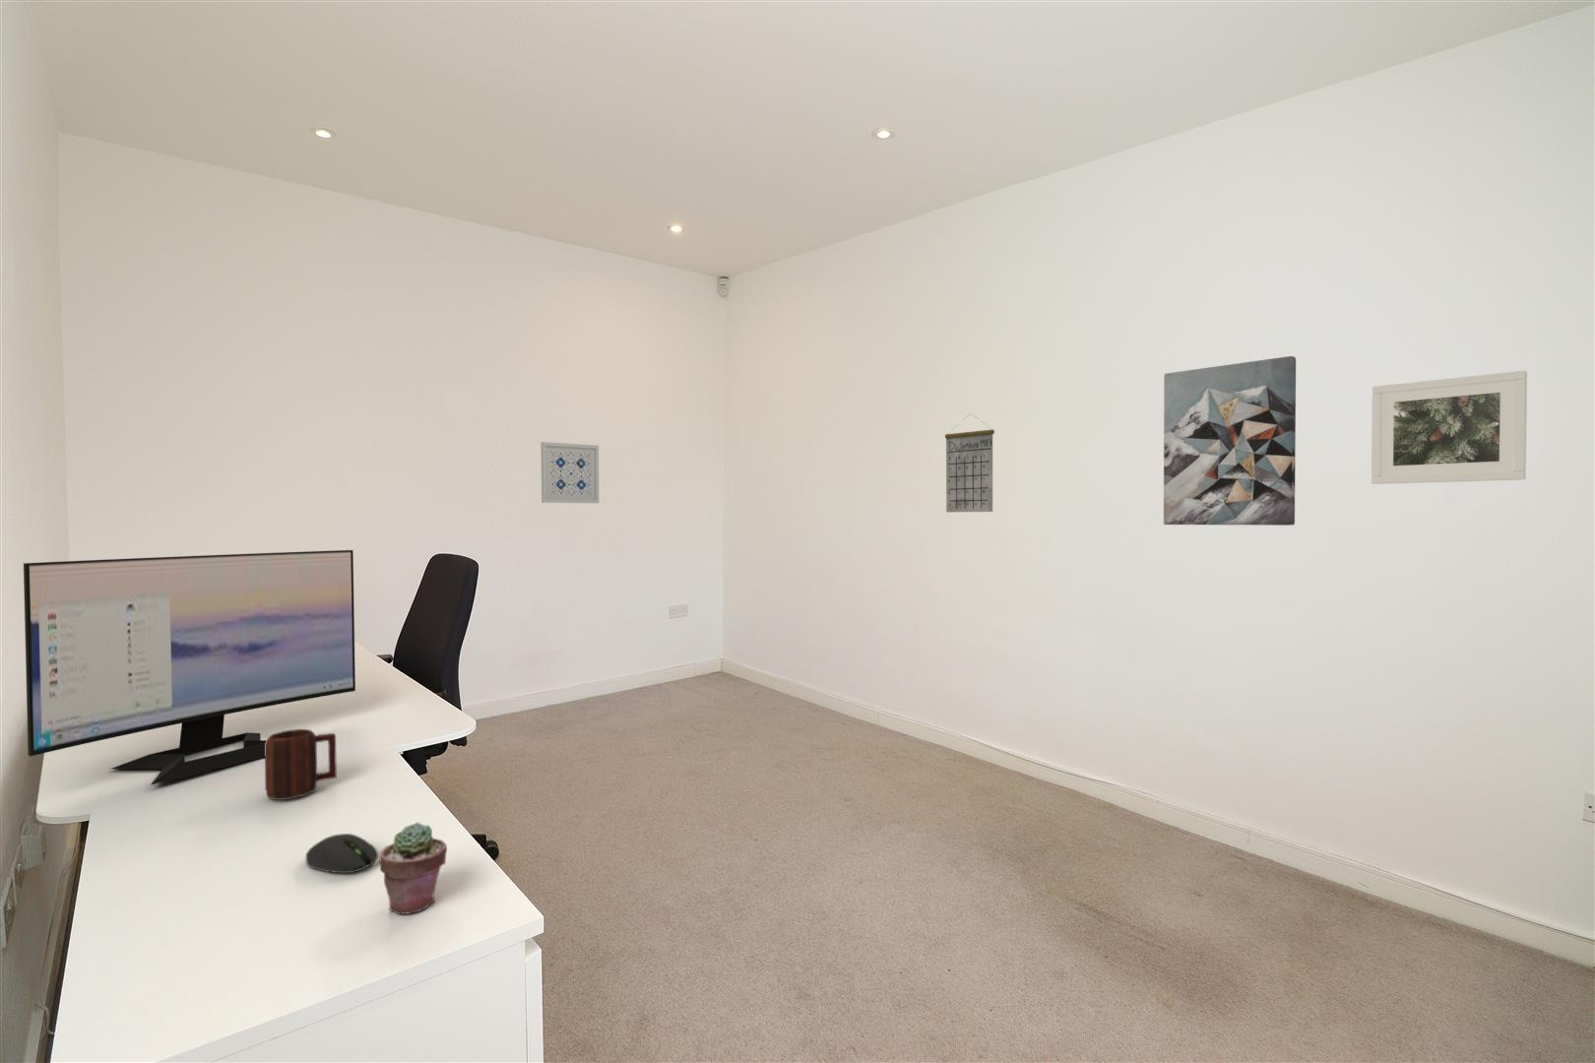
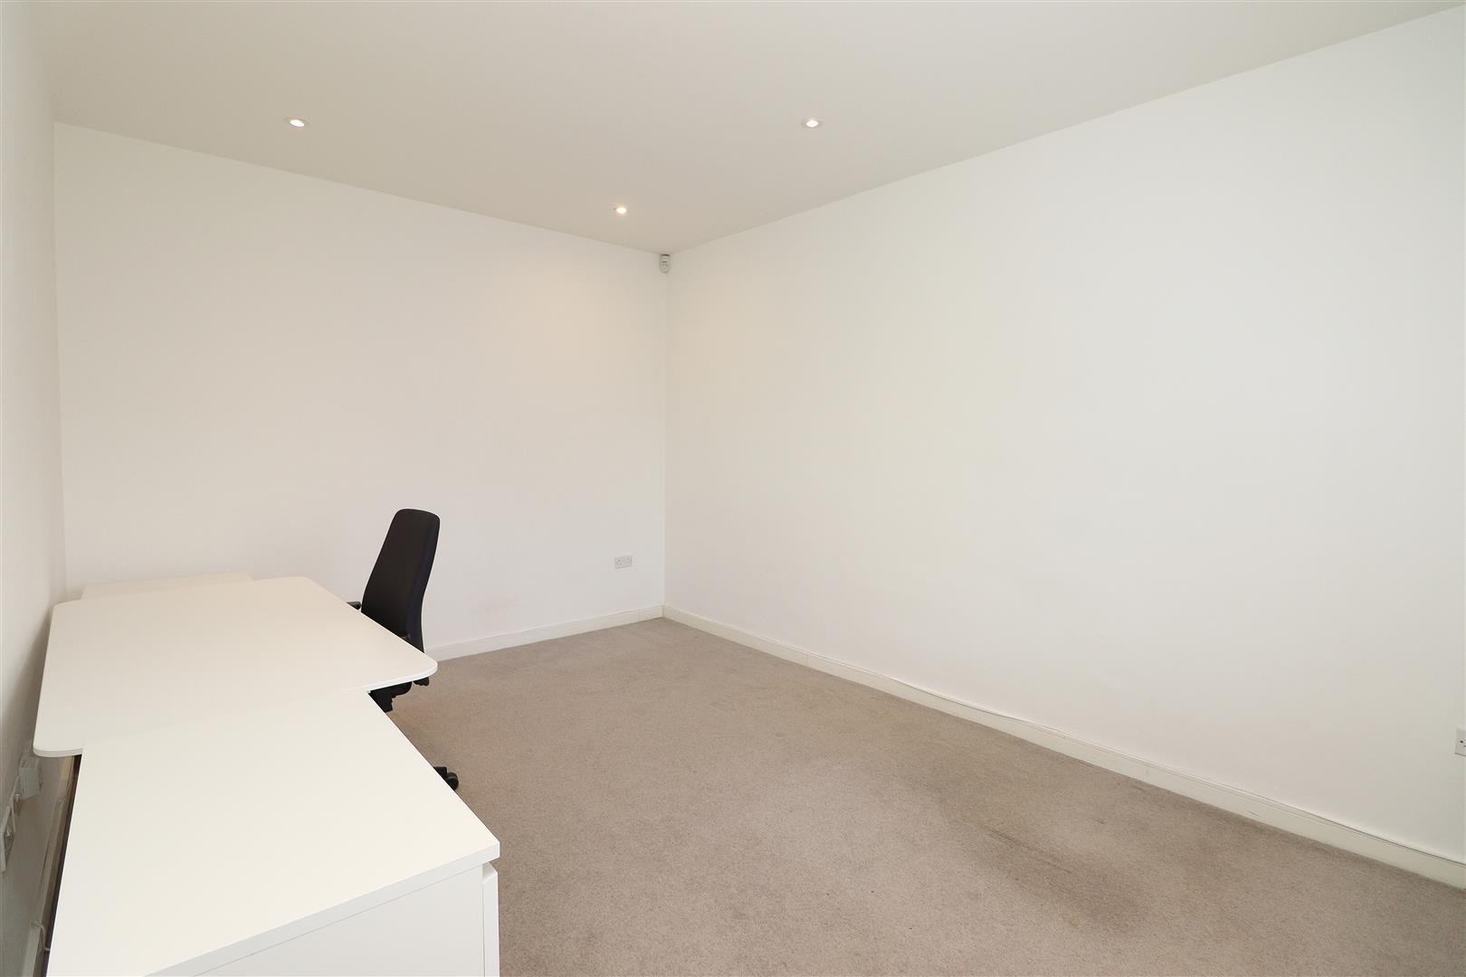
- wall art (570, 473)
- calendar (968, 462)
- wall art (1226, 445)
- potted succulent (413, 864)
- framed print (1444, 431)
- computer monitor (212, 656)
- computer mouse (342, 849)
- mug (300, 762)
